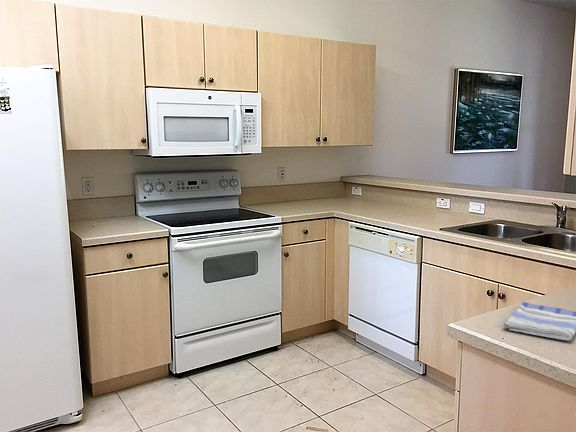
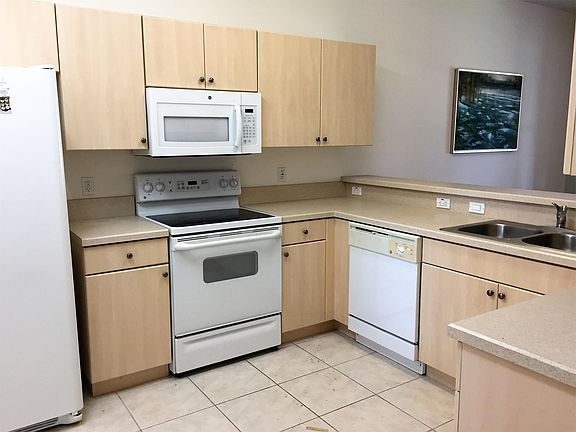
- dish towel (543, 319)
